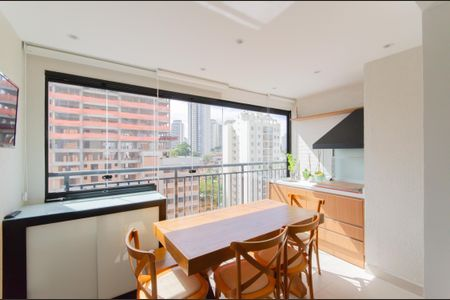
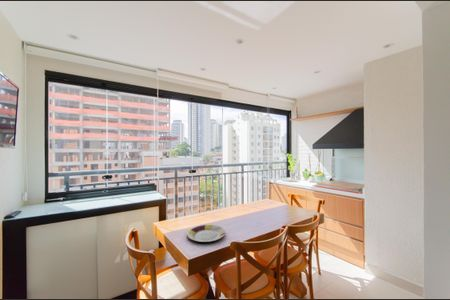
+ plate (206, 233)
